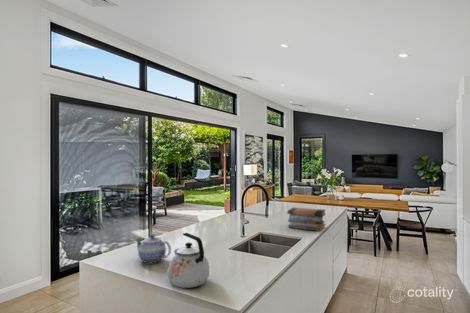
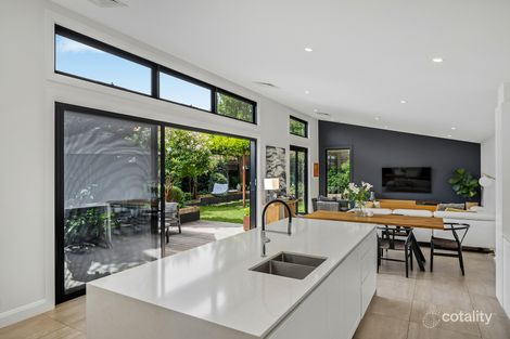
- book stack (306, 218)
- kettle (188, 257)
- teapot (152, 247)
